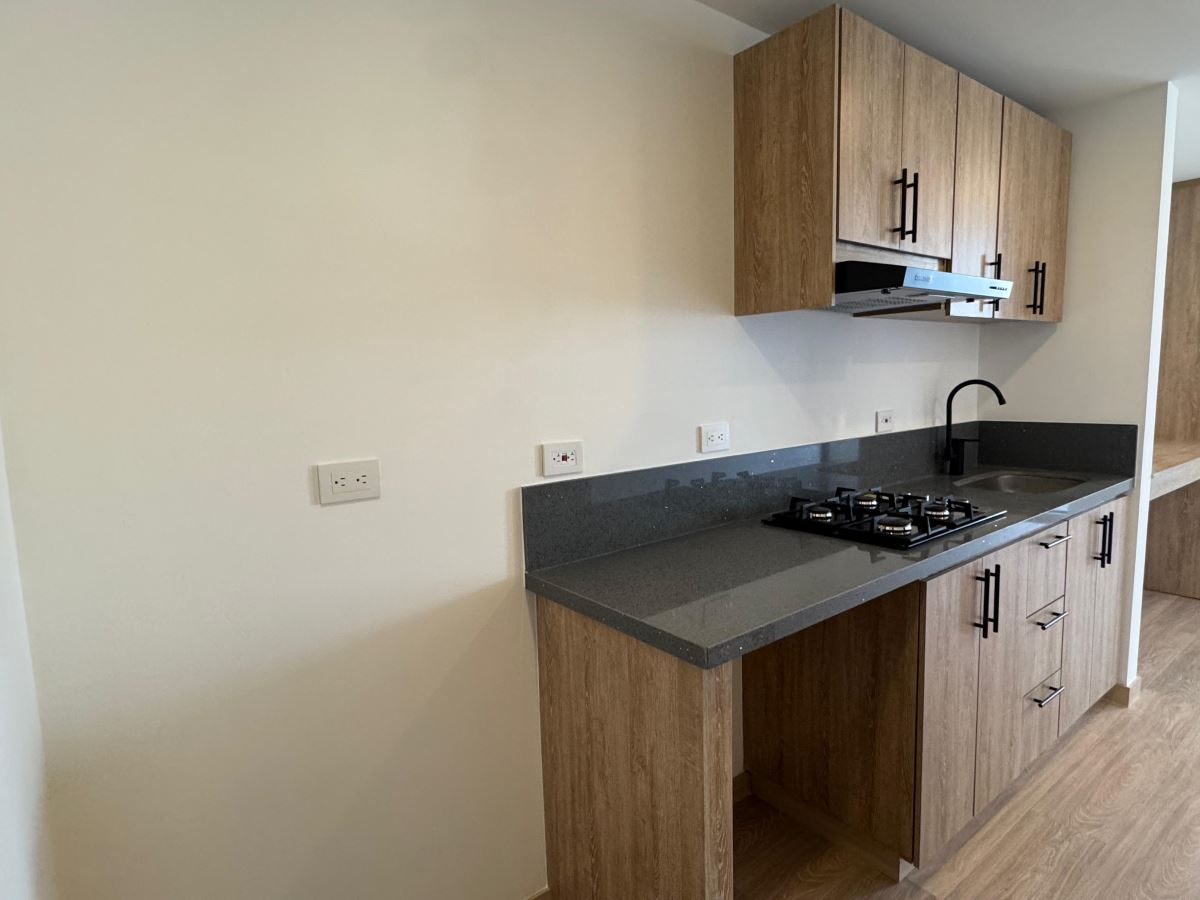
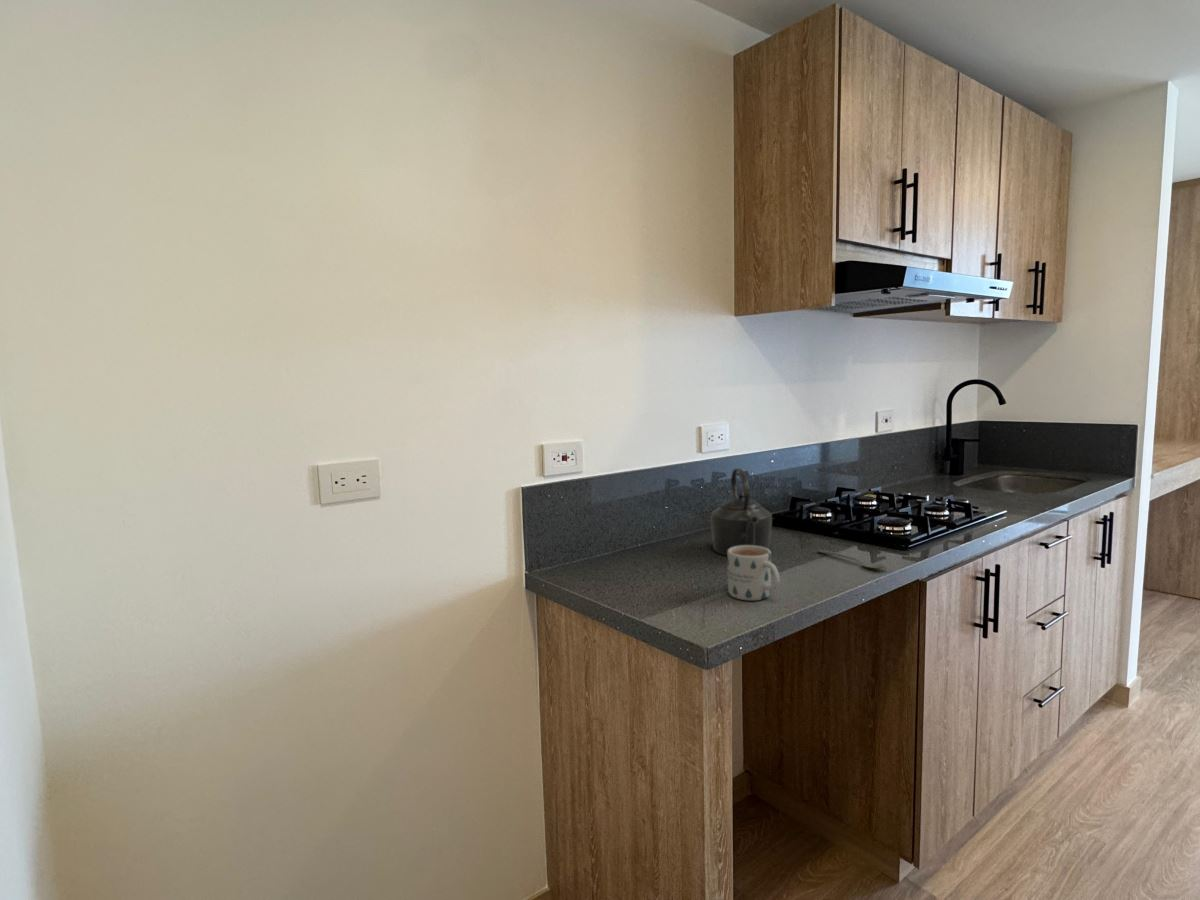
+ mug (755, 574)
+ spoon (850, 558)
+ kettle (744, 512)
